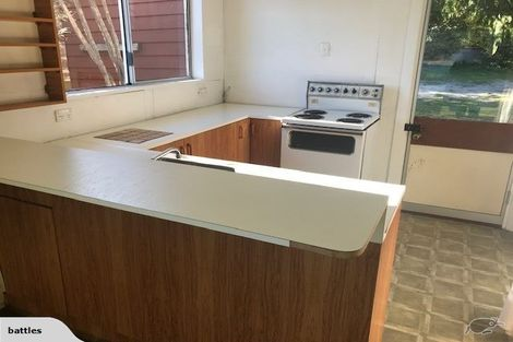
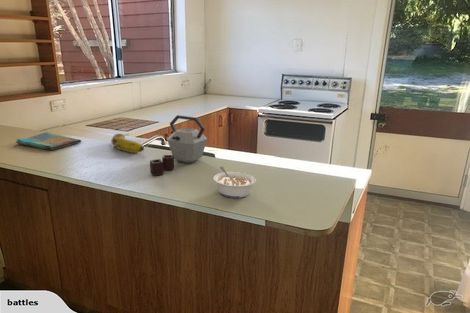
+ fruit (131, 141)
+ dish towel (49, 140)
+ legume (232, 183)
+ kettle (175, 142)
